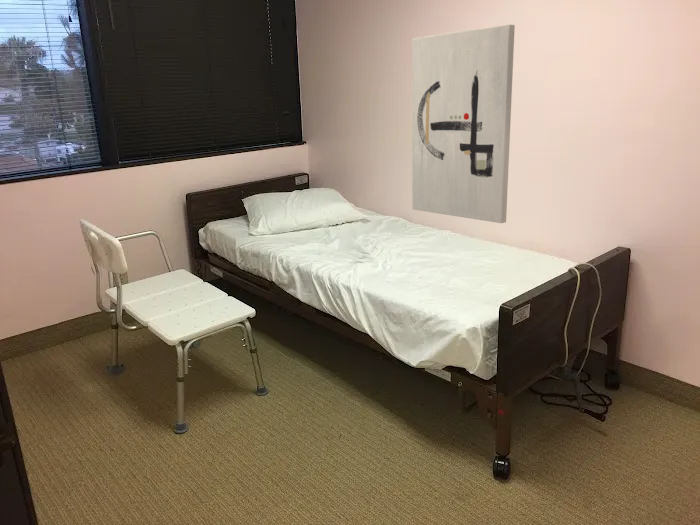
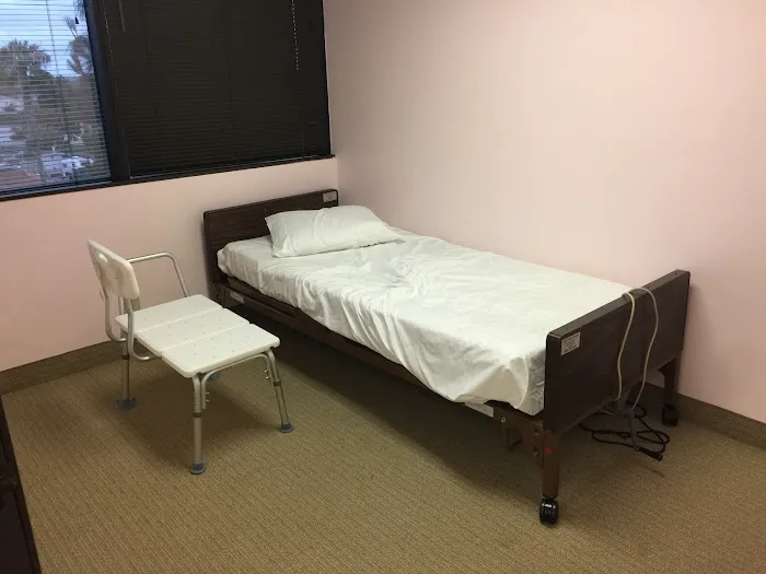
- wall art (457, 127)
